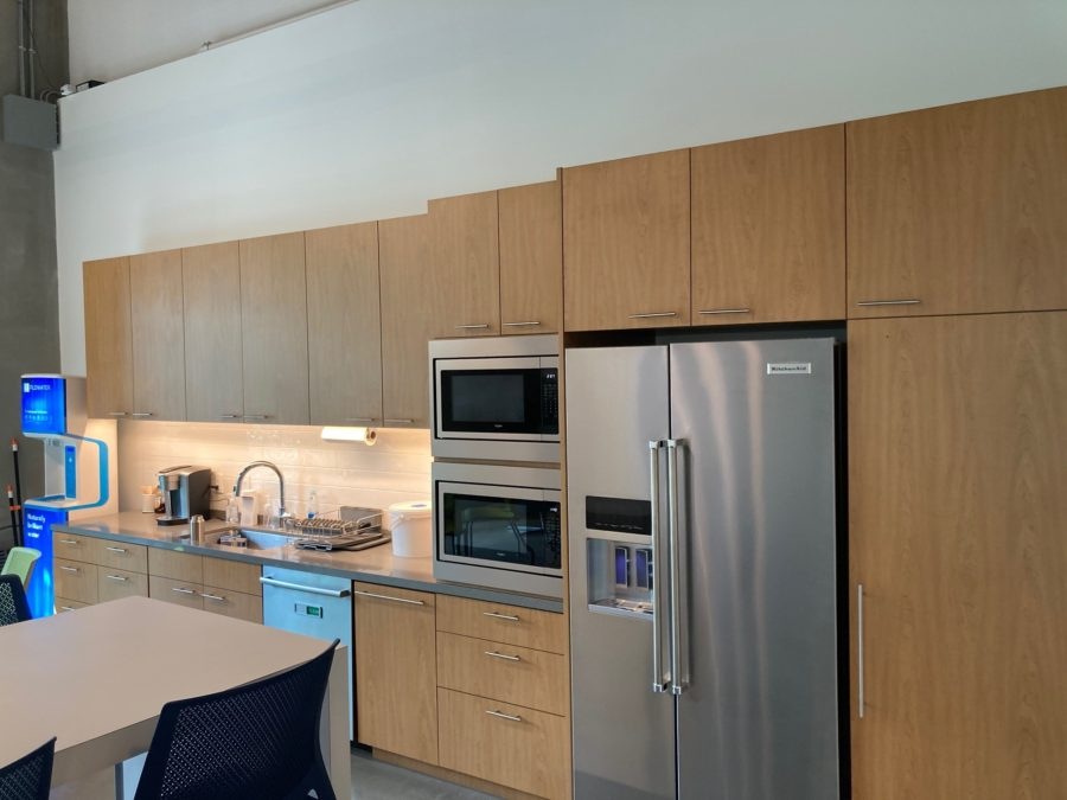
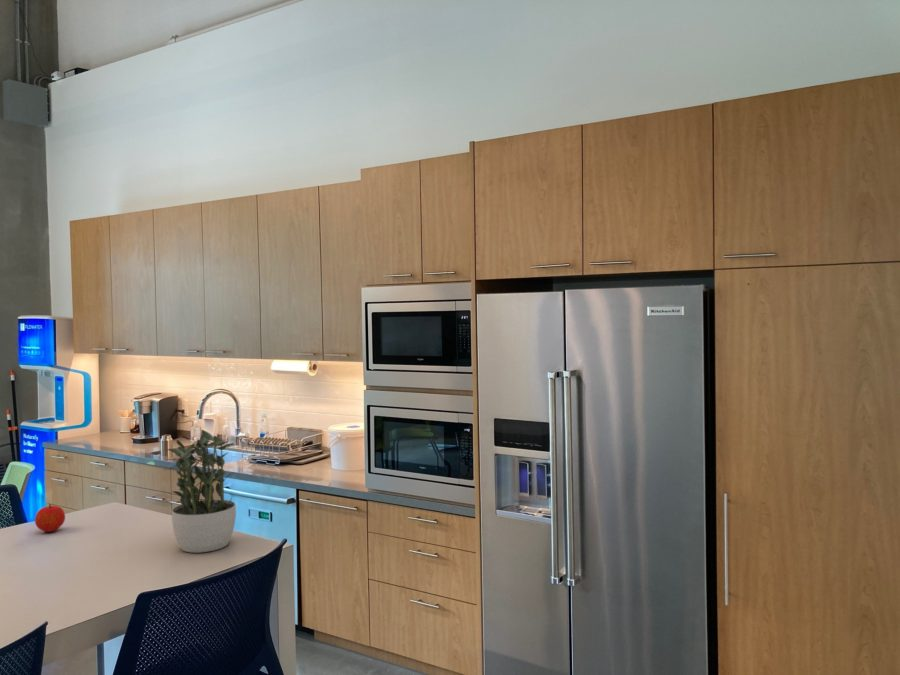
+ potted plant (199, 487)
+ fruit (50, 517)
